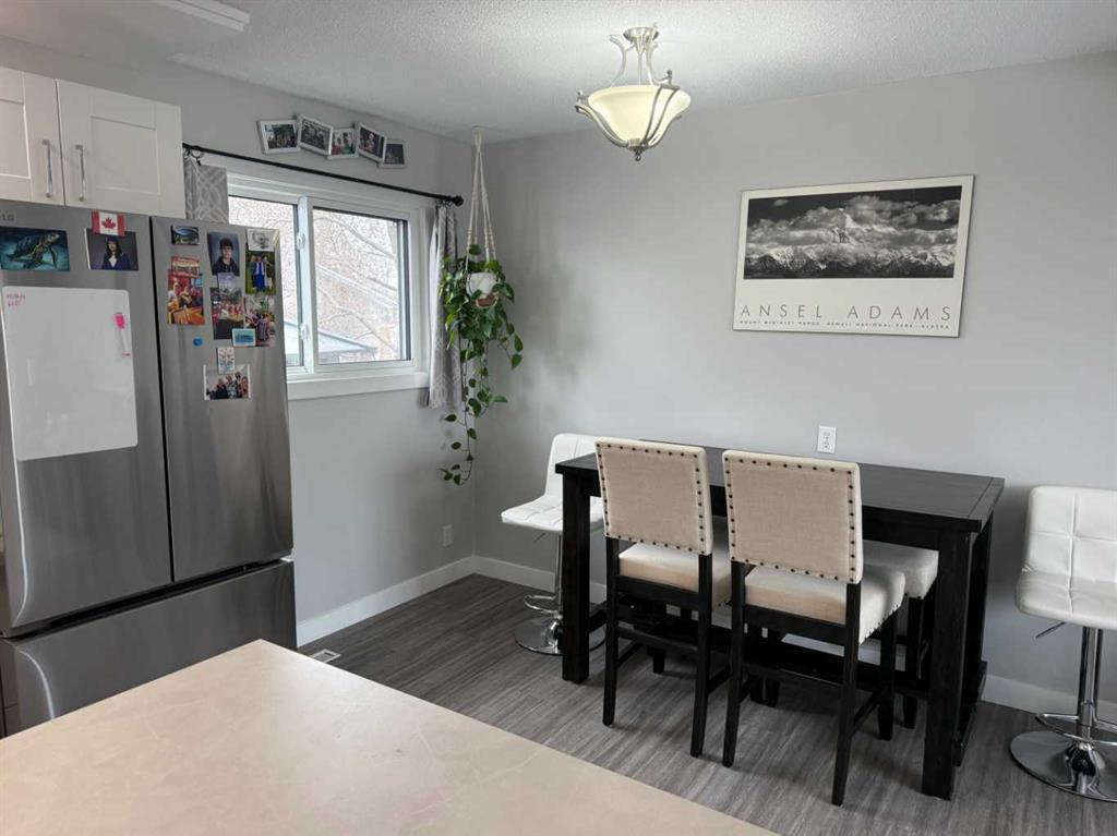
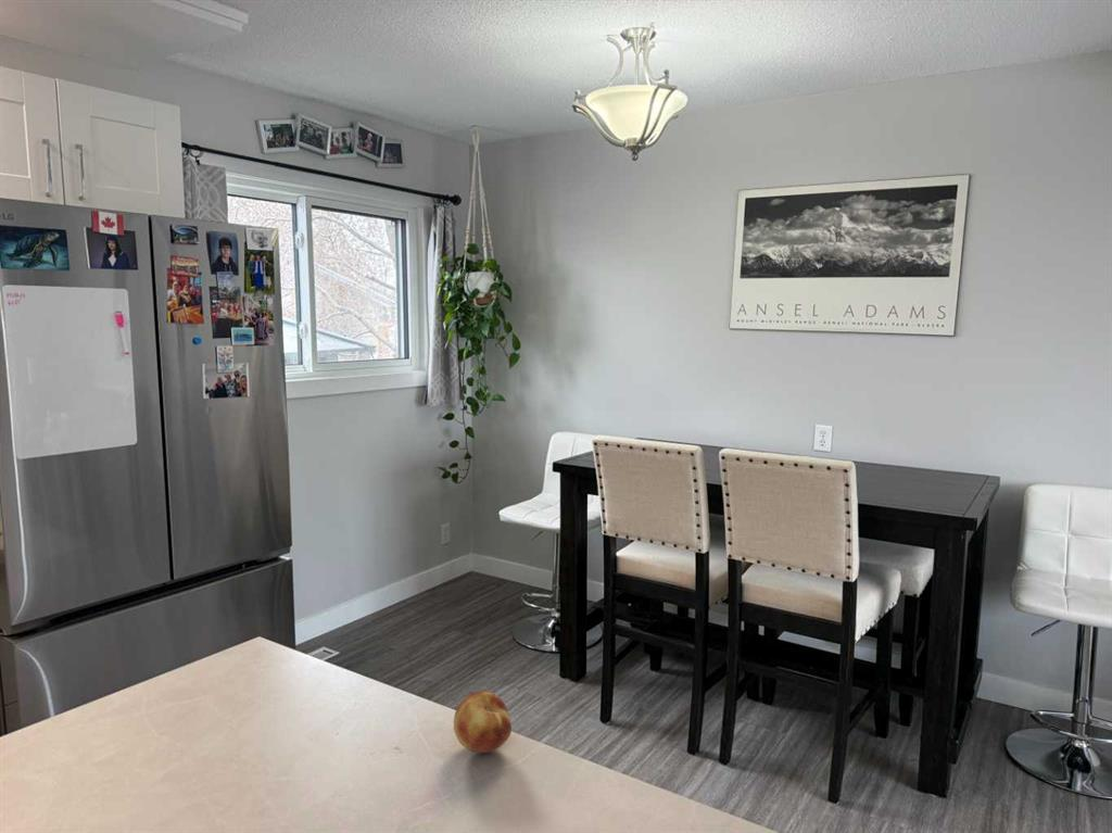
+ fruit (481, 721)
